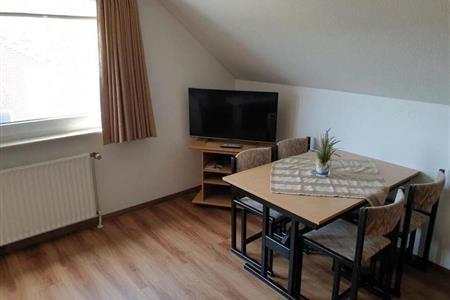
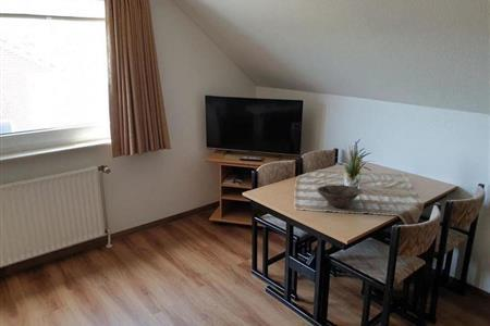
+ bowl (338, 197)
